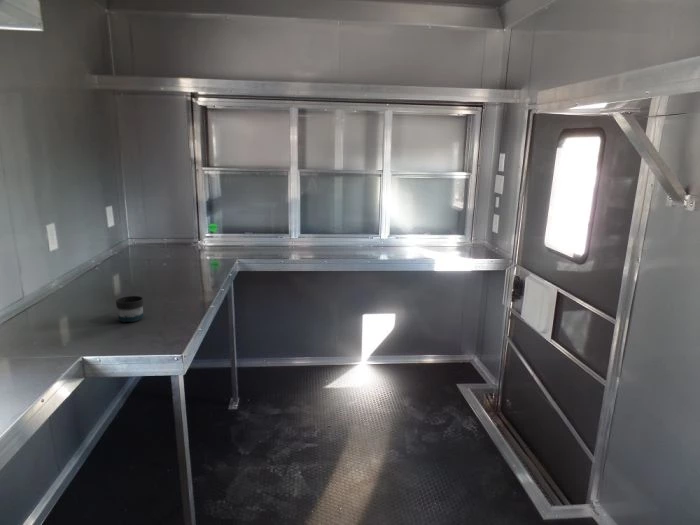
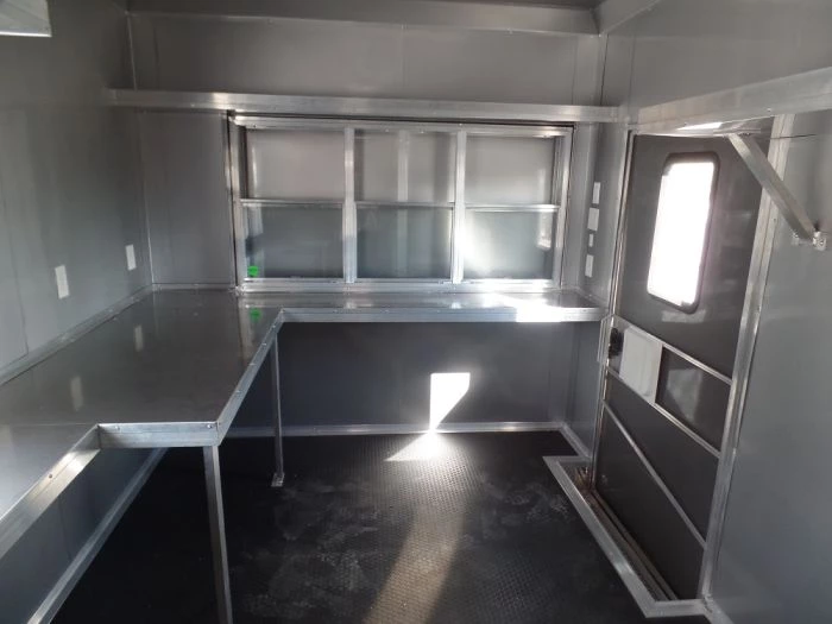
- mug (128, 308)
